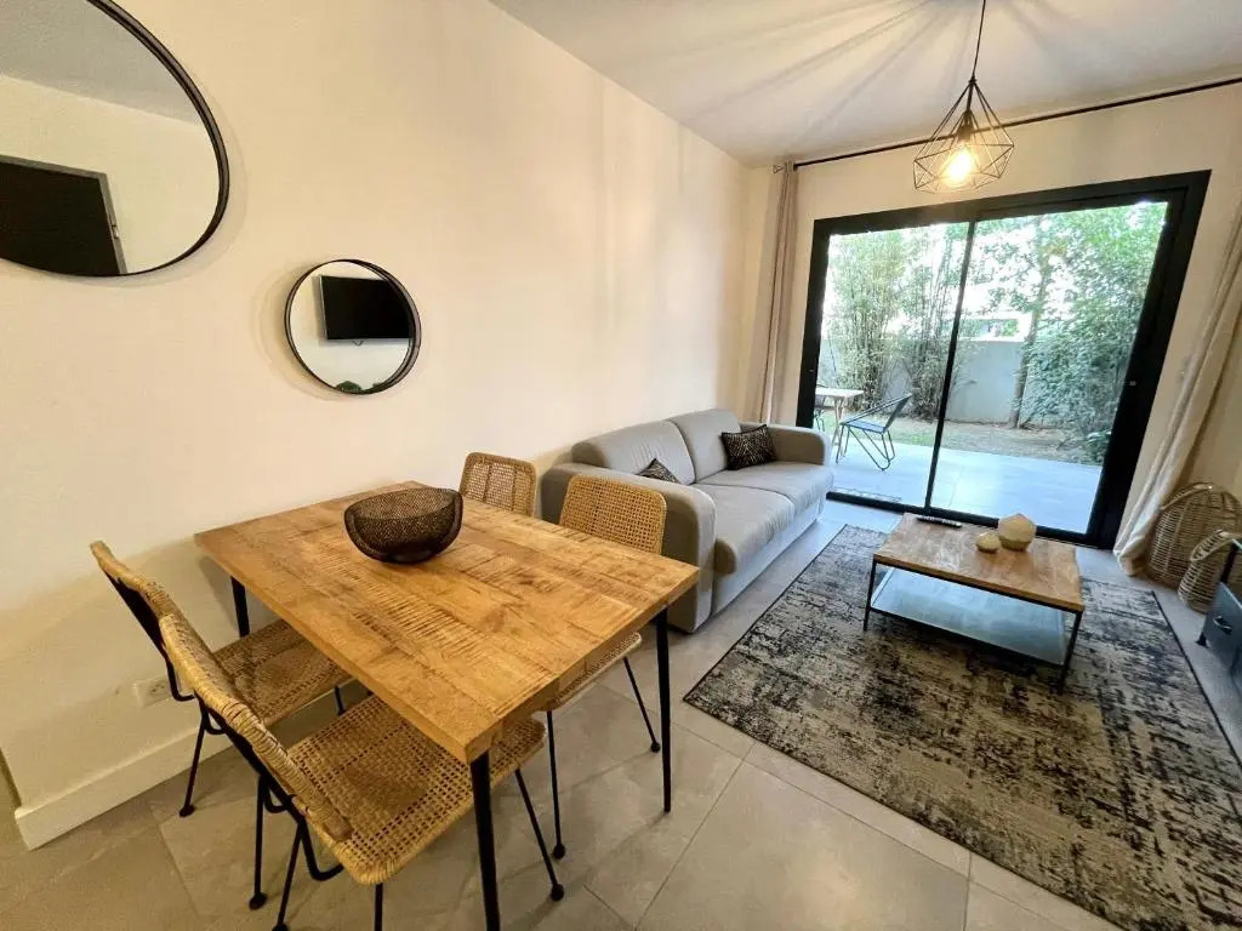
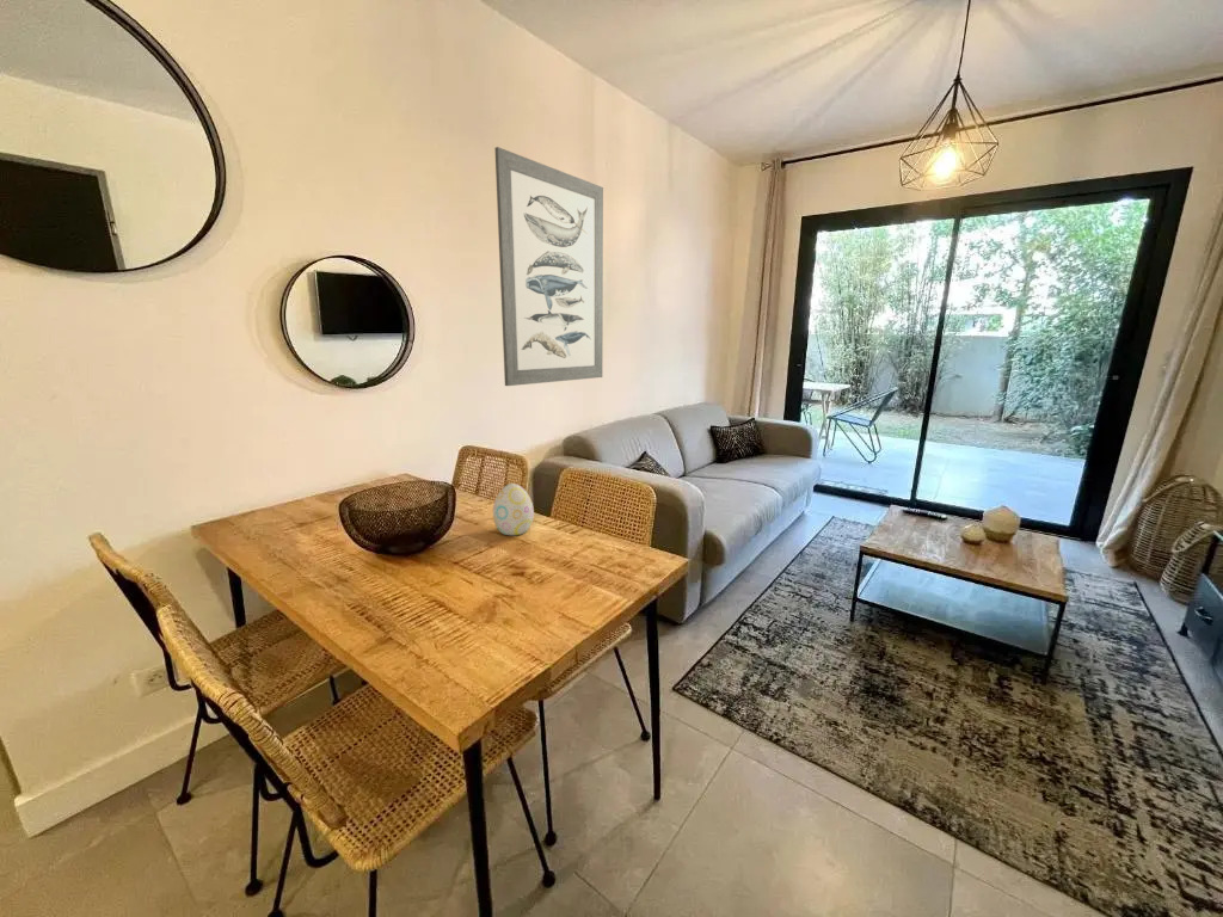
+ decorative egg (512, 507)
+ wall art (557, 279)
